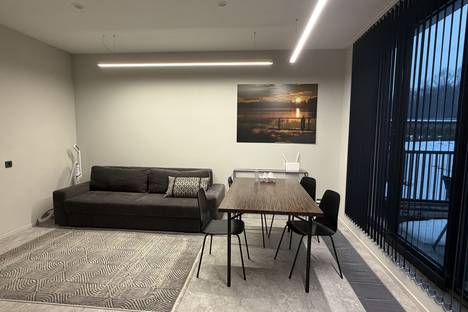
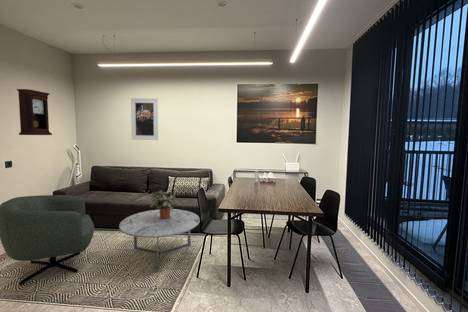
+ coffee table (161, 236)
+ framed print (144, 119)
+ armchair (50, 233)
+ pendulum clock (36, 113)
+ potted plant (165, 203)
